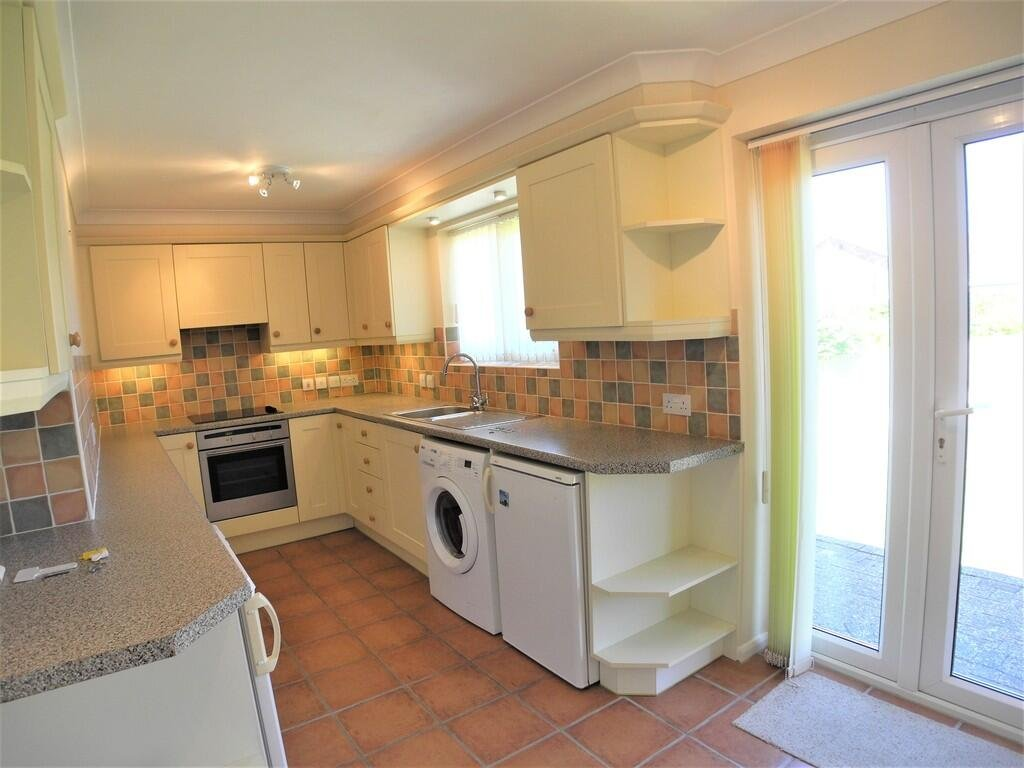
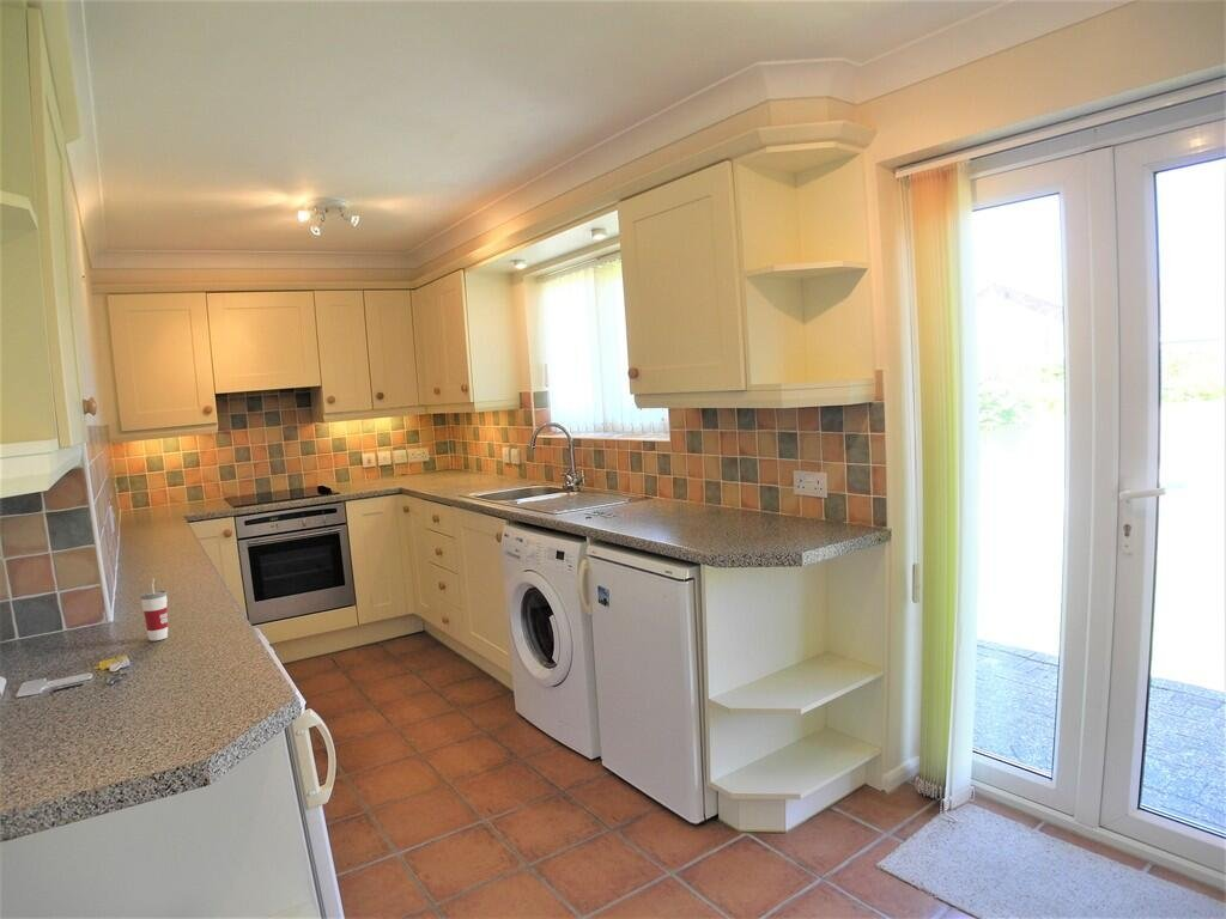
+ cup (154, 608)
